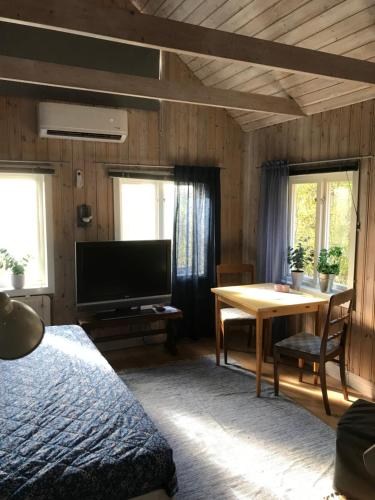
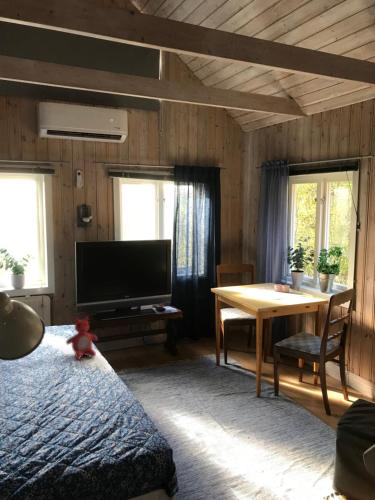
+ stuffed bear (83, 336)
